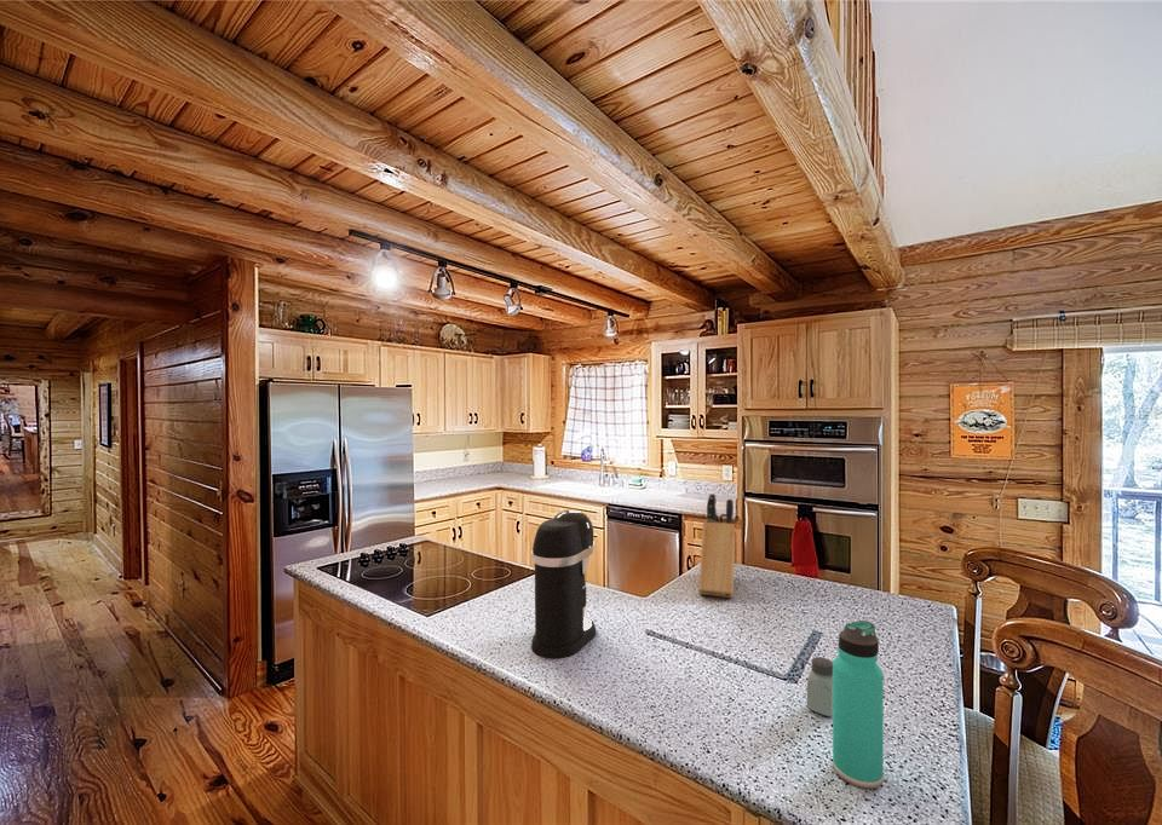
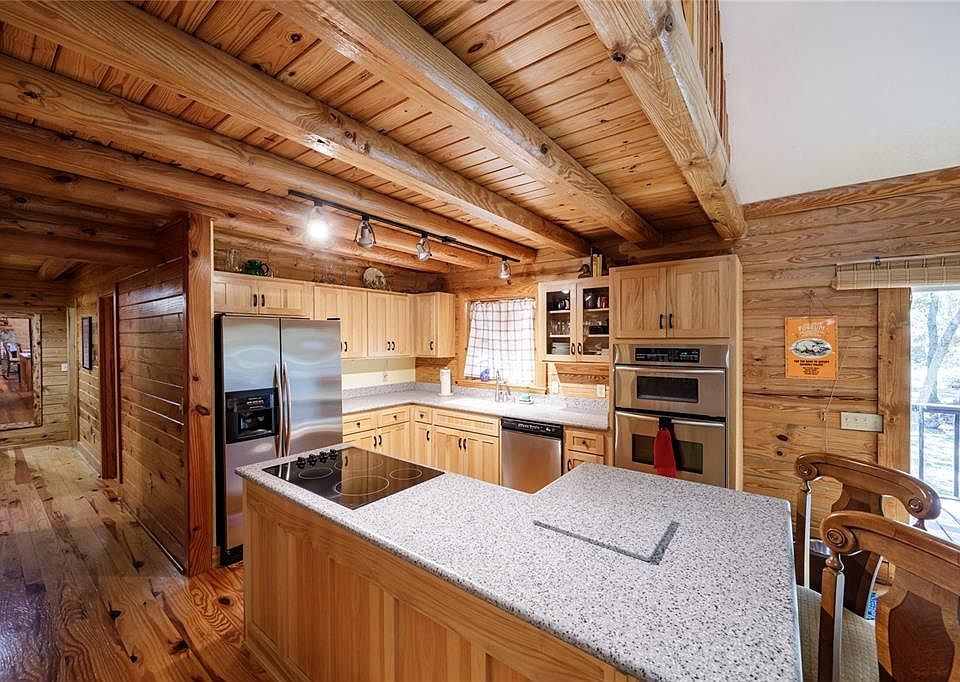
- coffee maker (564, 576)
- saltshaker (822, 685)
- thermos bottle (857, 698)
- knife block (718, 540)
